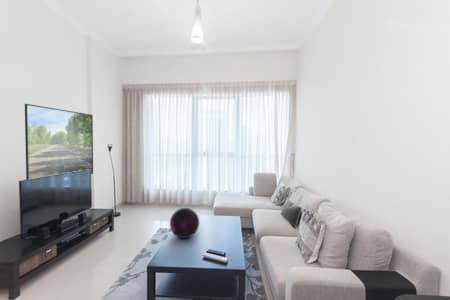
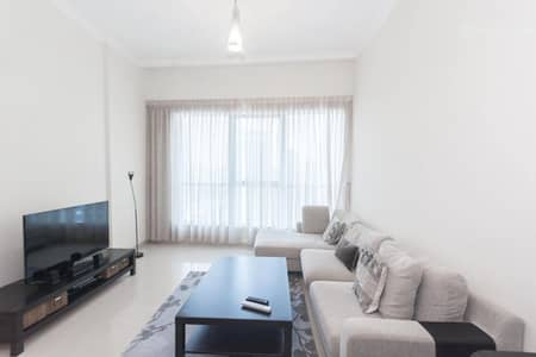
- decorative orb (184, 222)
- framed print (65, 145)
